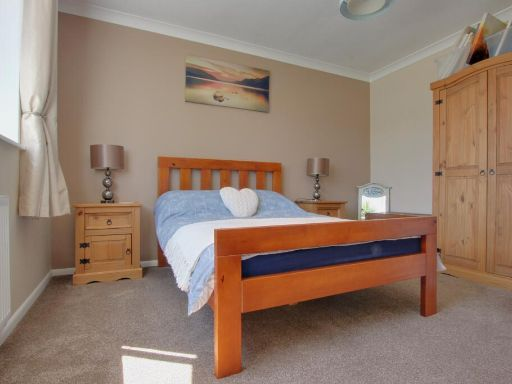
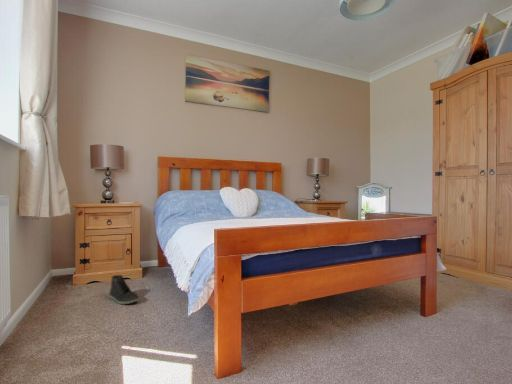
+ sneaker (122, 288)
